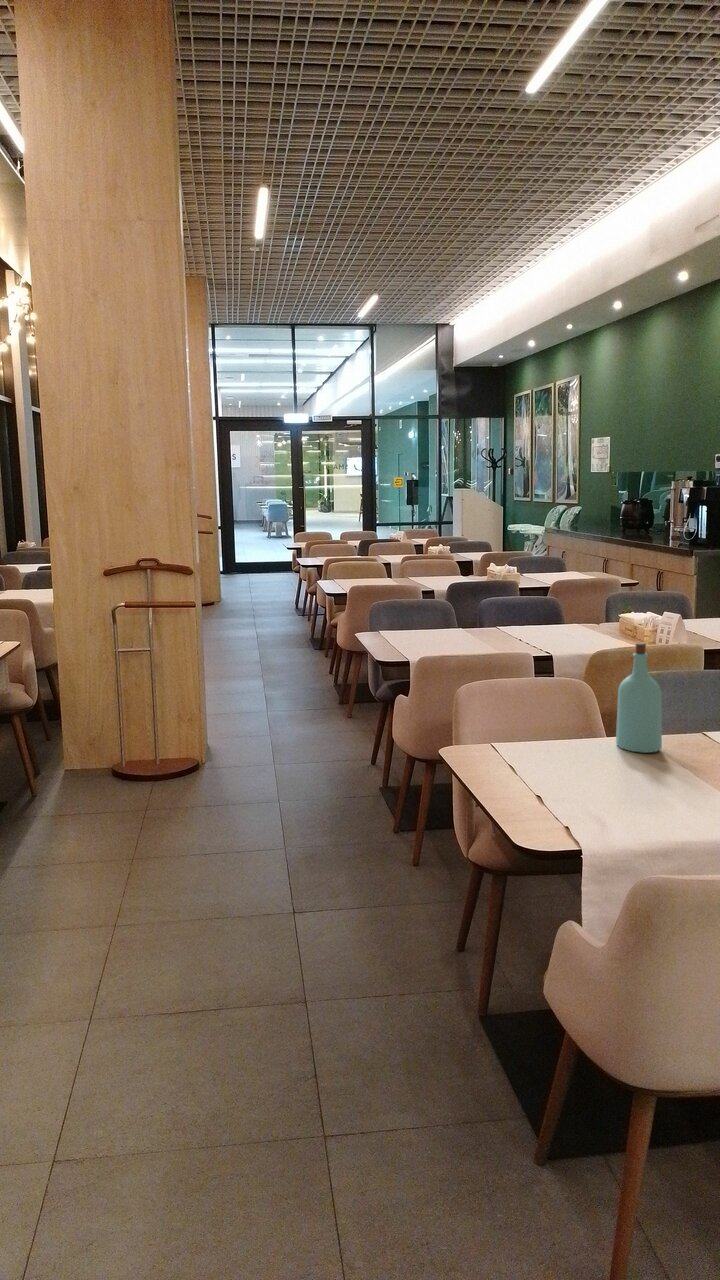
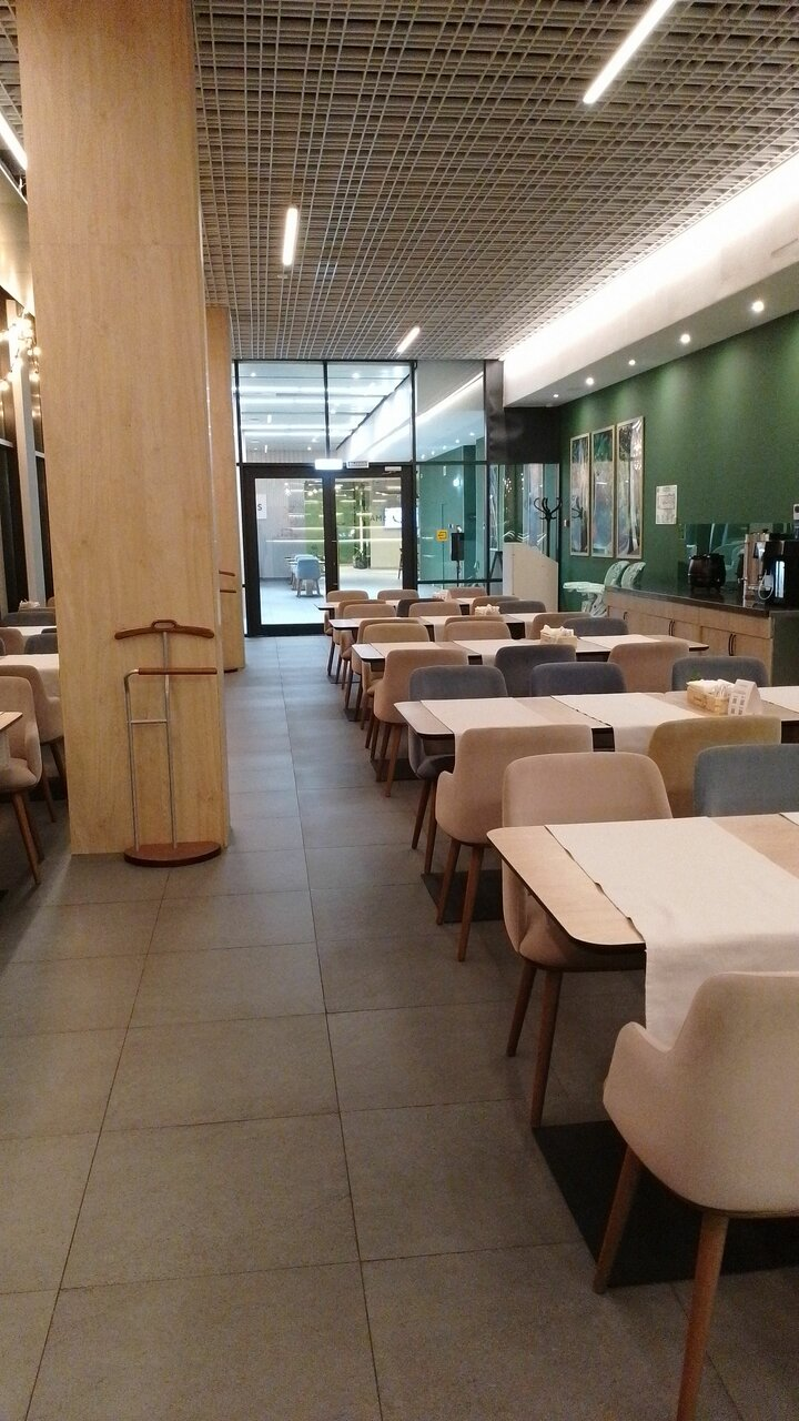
- bottle (639, 695)
